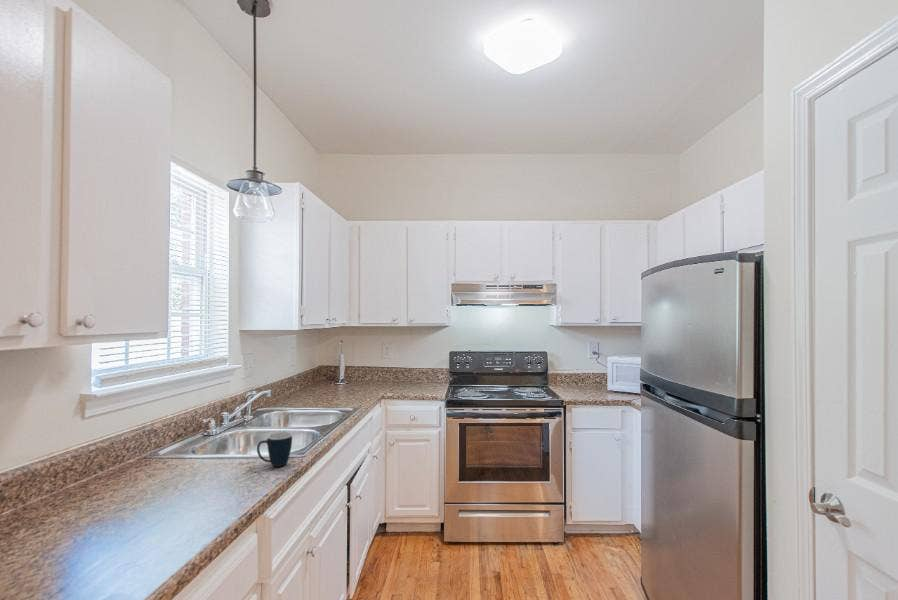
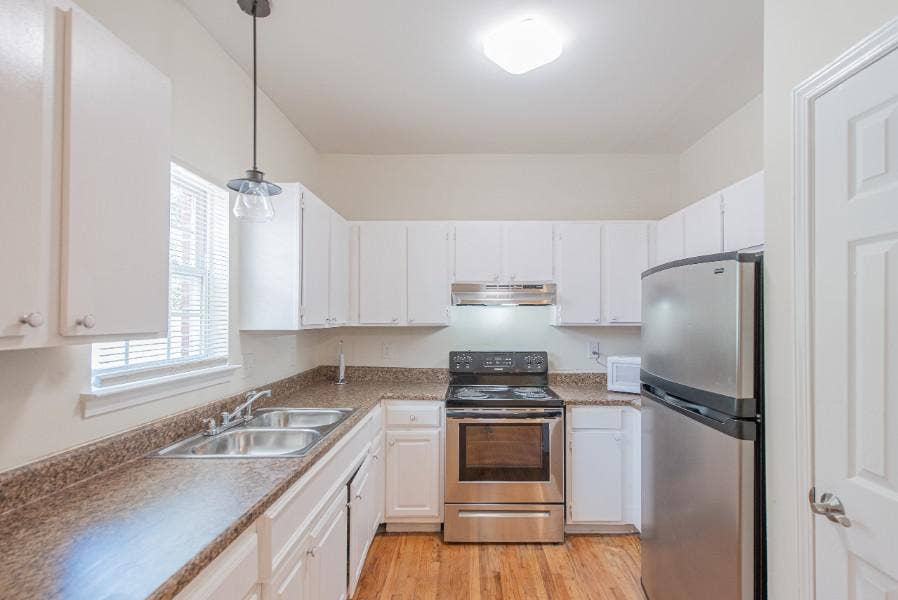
- mug (274, 450)
